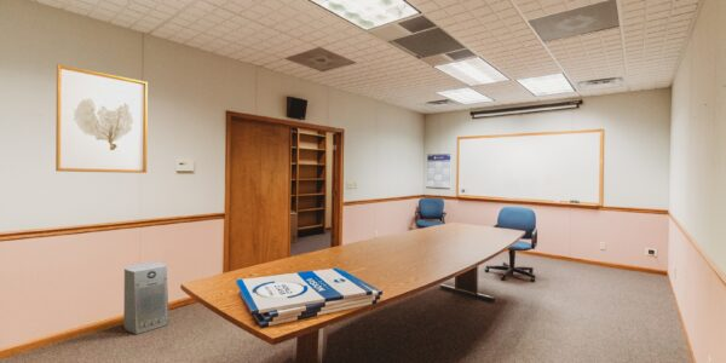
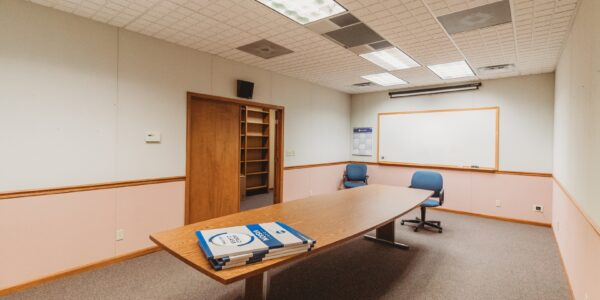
- wall art (104, 122)
- fan (144, 294)
